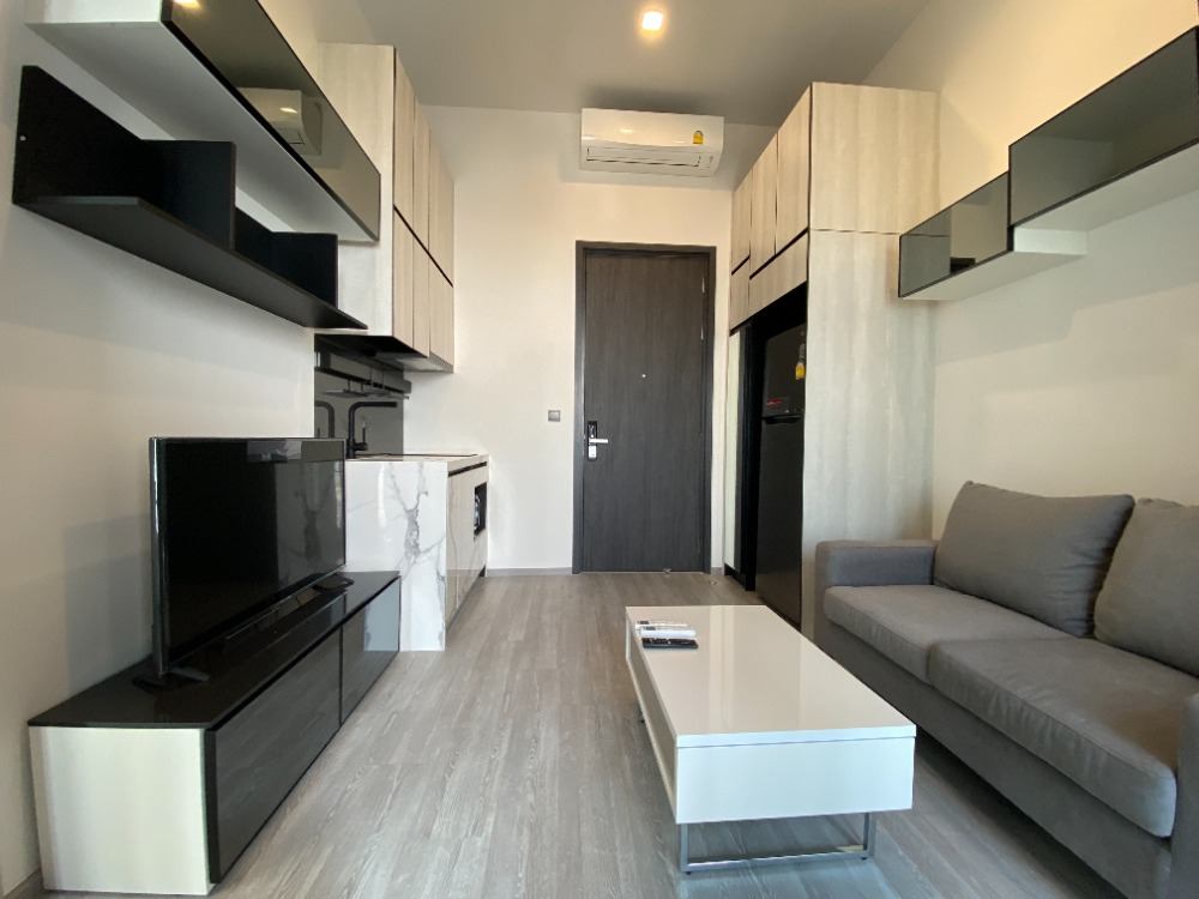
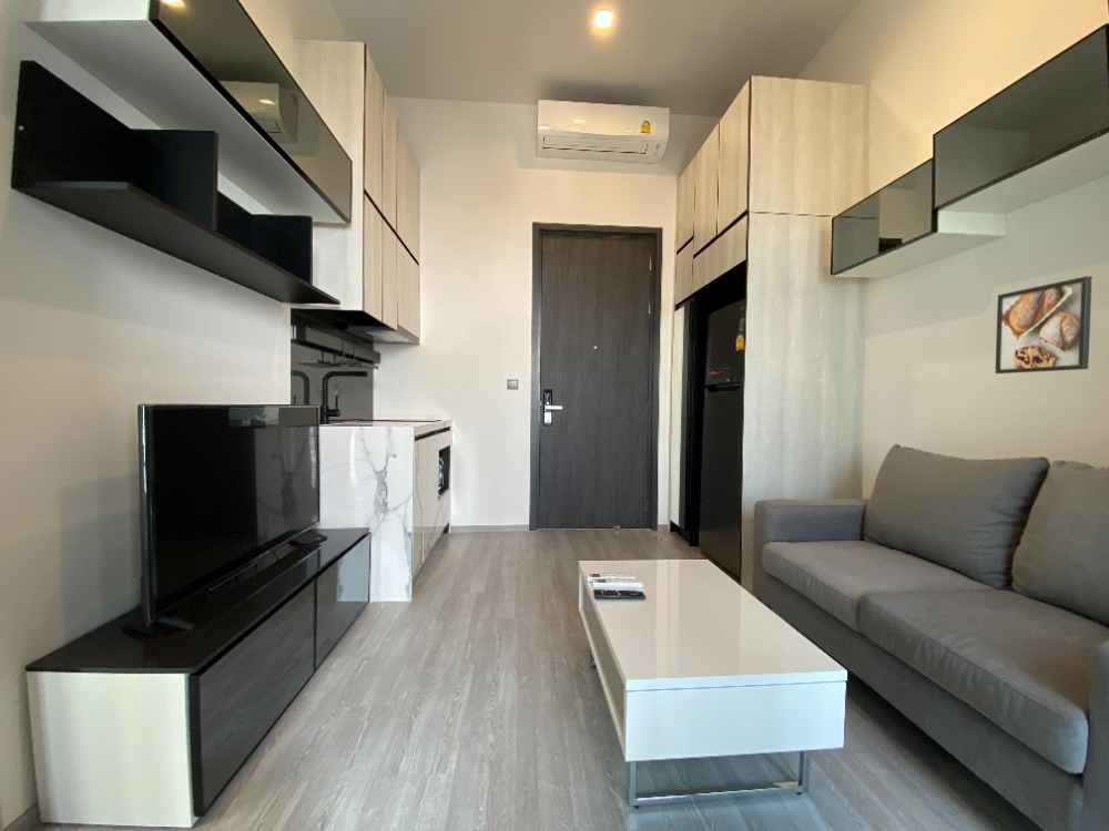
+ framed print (1039, 328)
